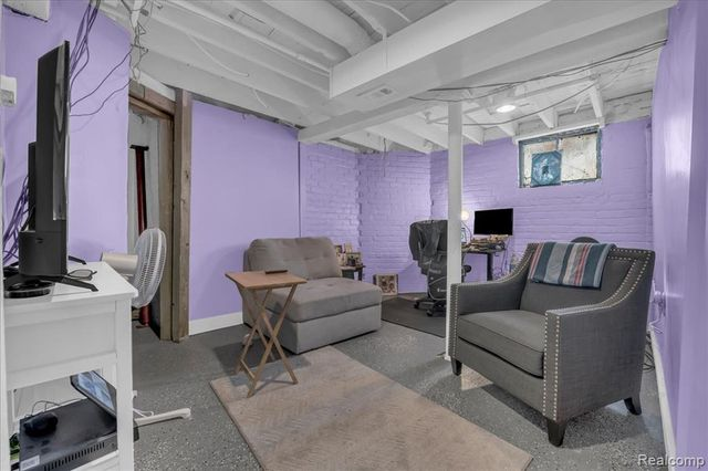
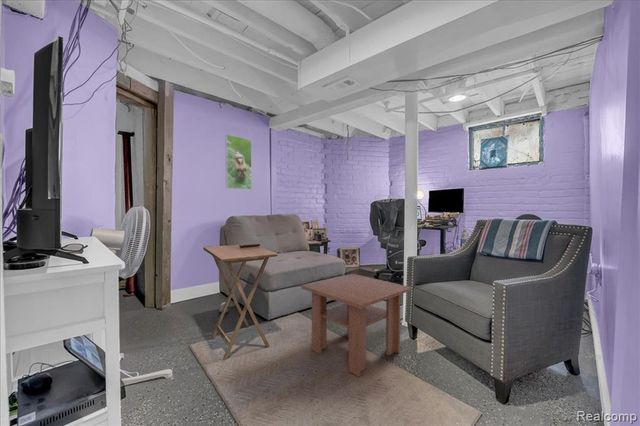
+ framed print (239, 163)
+ coffee table (355, 318)
